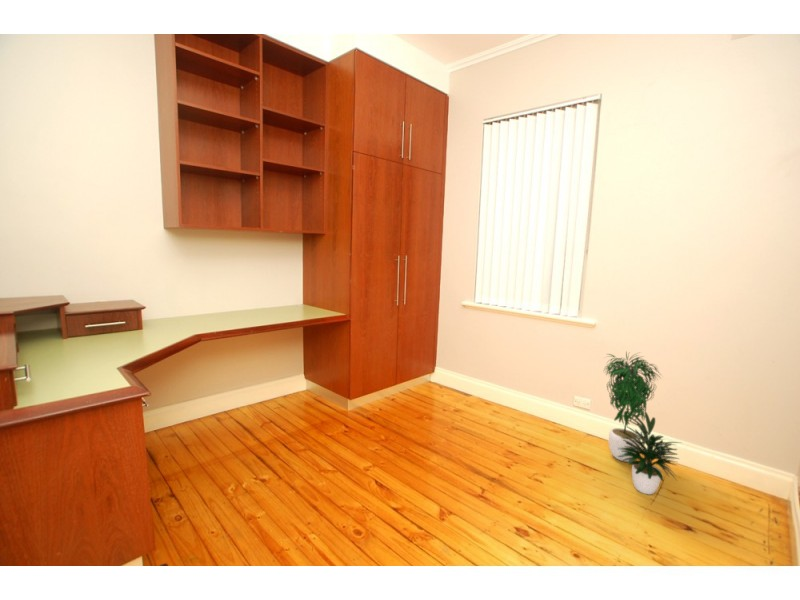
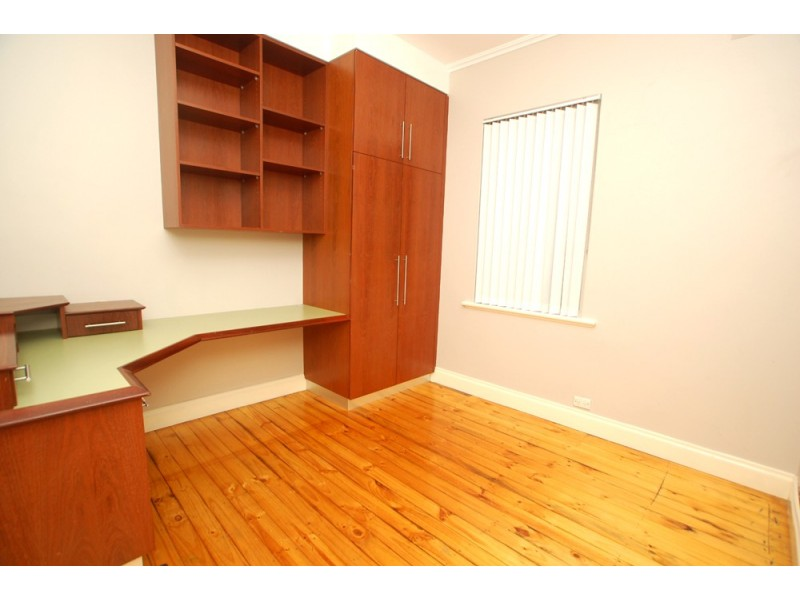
- potted plant (635, 414)
